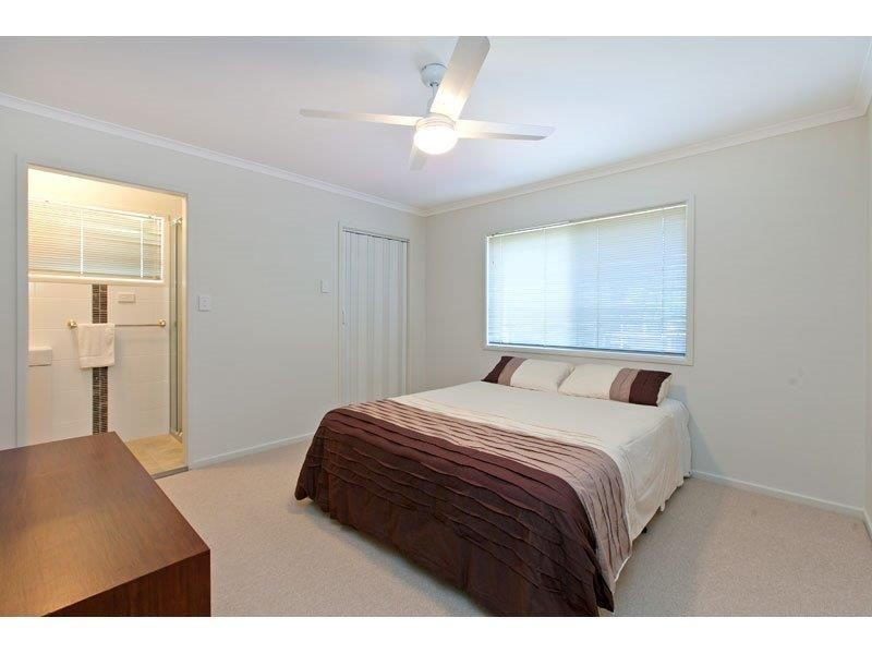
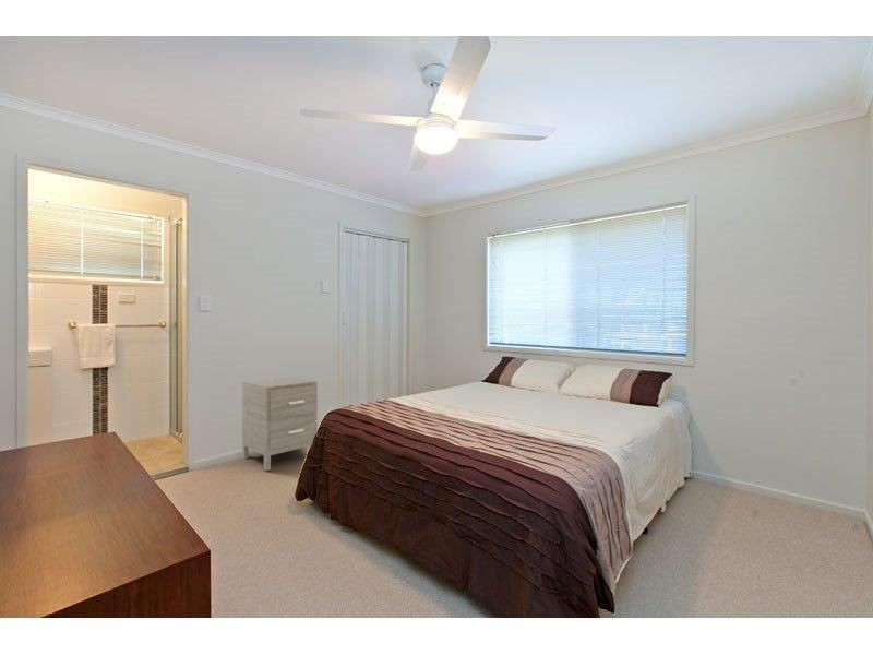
+ nightstand (282, 419)
